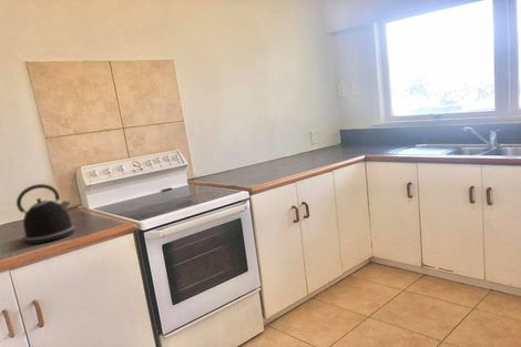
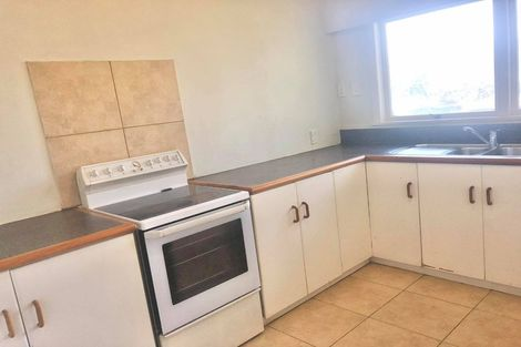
- kettle (44, 210)
